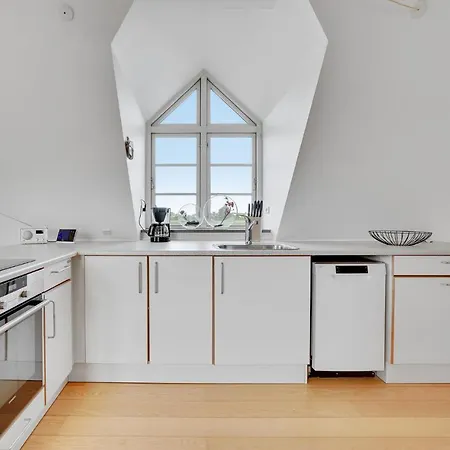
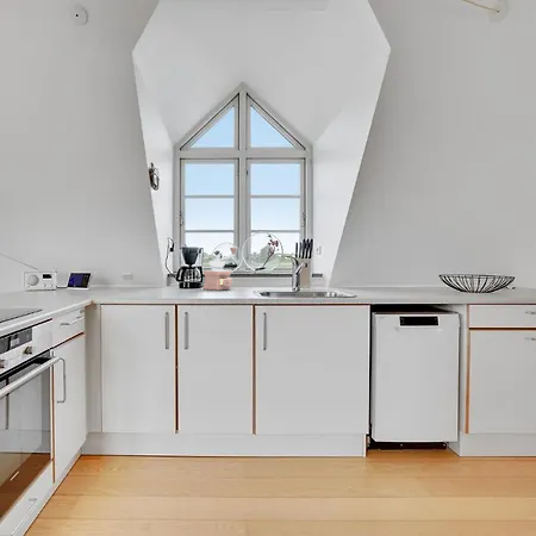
+ coffee grinder (223, 266)
